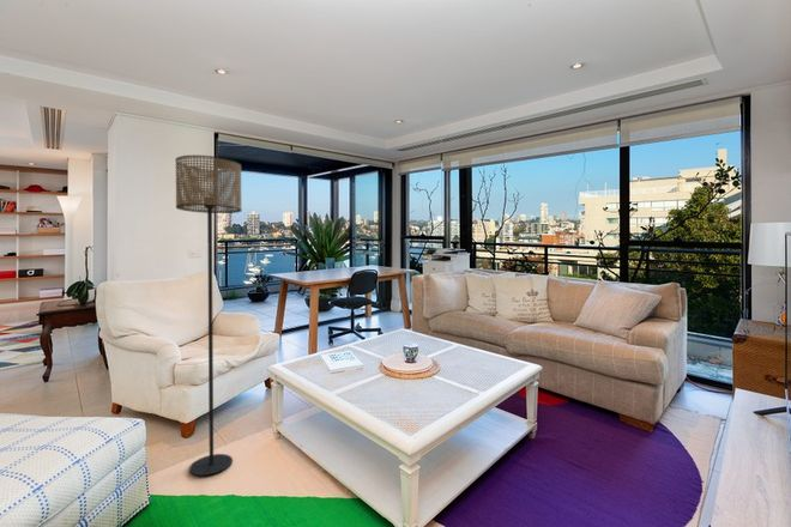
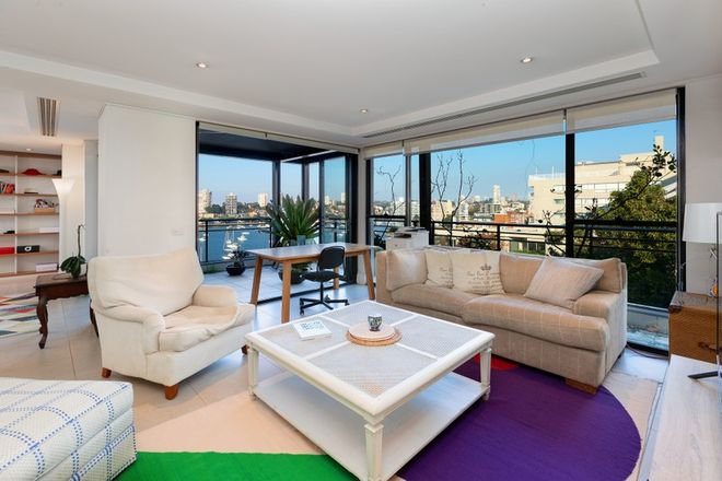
- floor lamp (210, 314)
